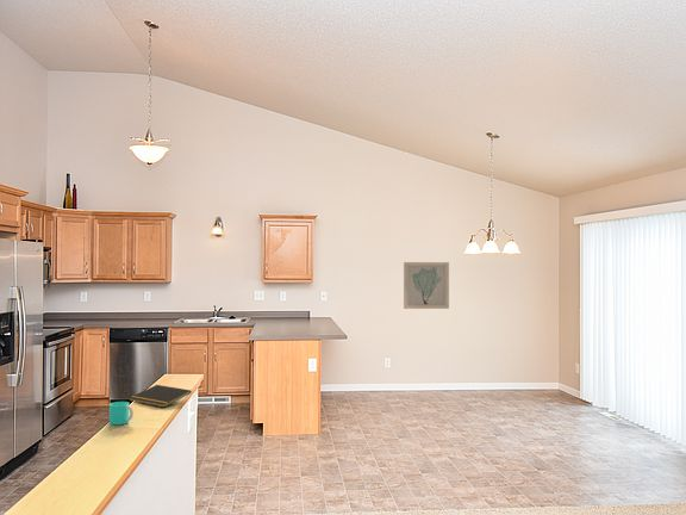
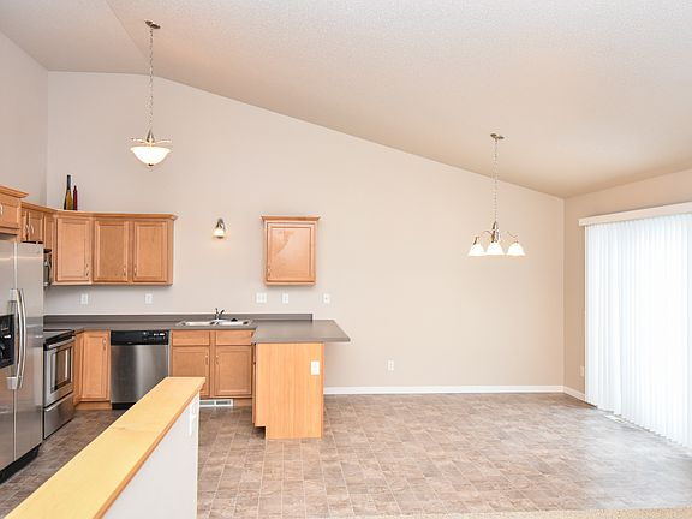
- cup (121, 412)
- notepad (160, 395)
- wall art (426, 285)
